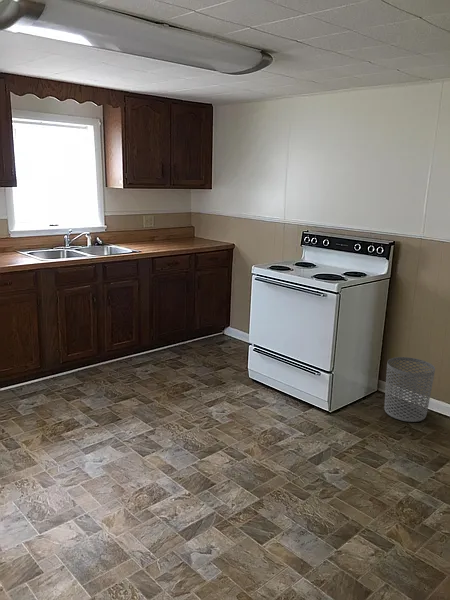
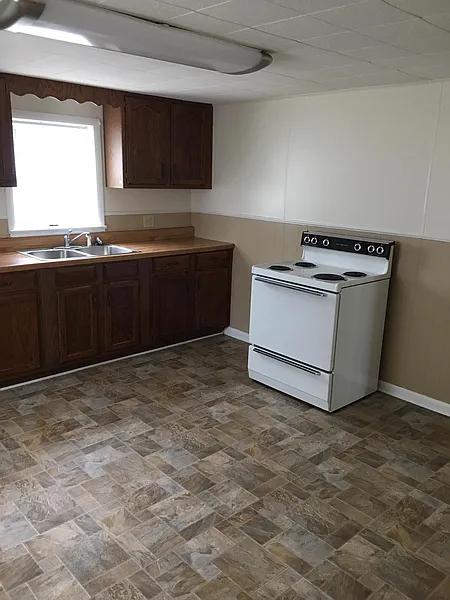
- waste bin (407, 388)
